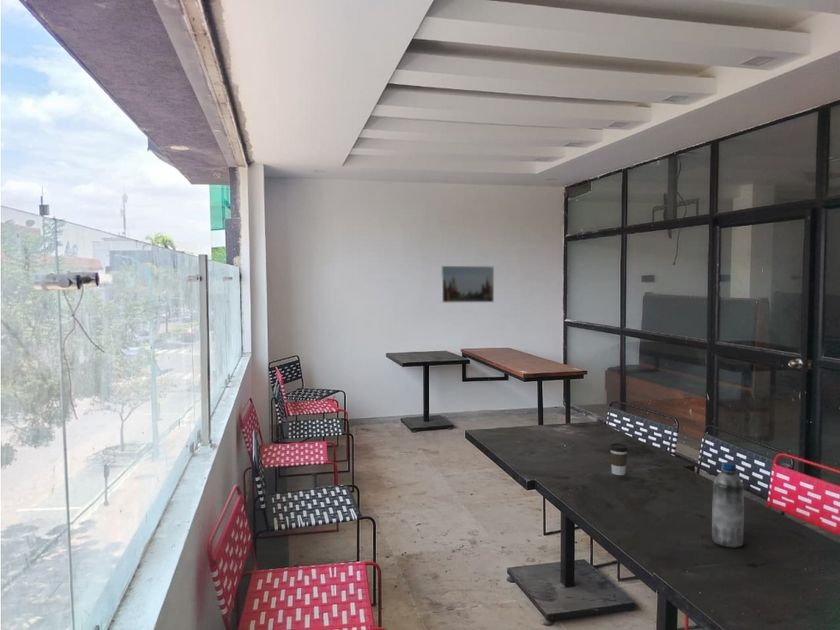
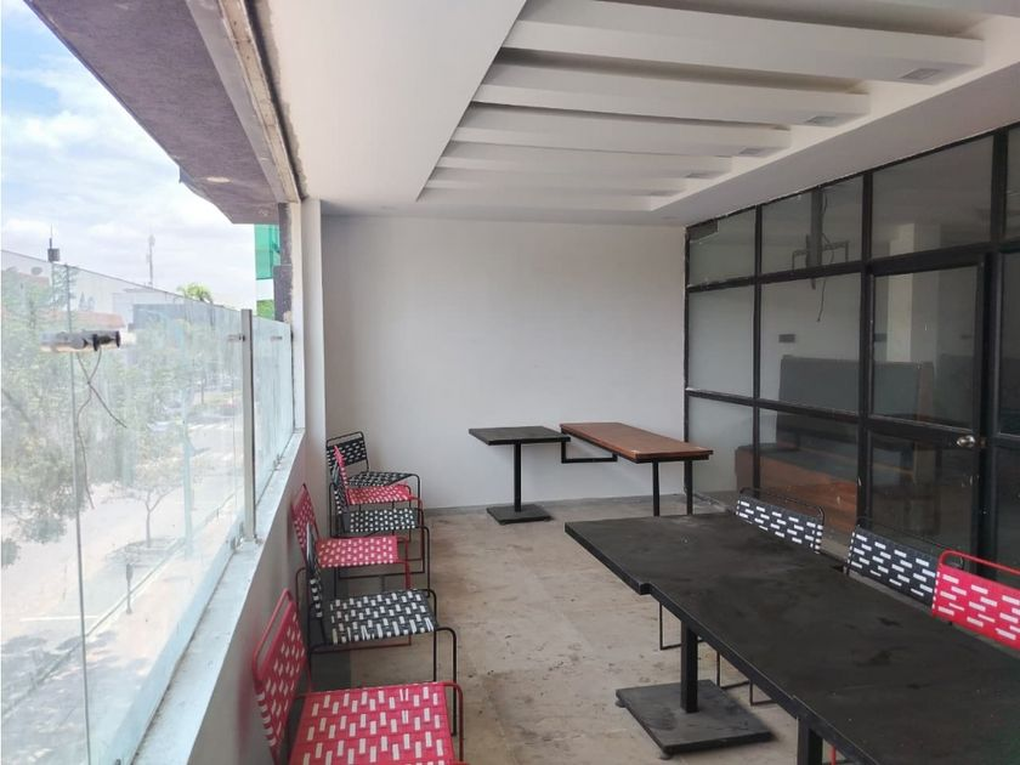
- water bottle (728, 503)
- coffee cup (618, 459)
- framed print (467, 284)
